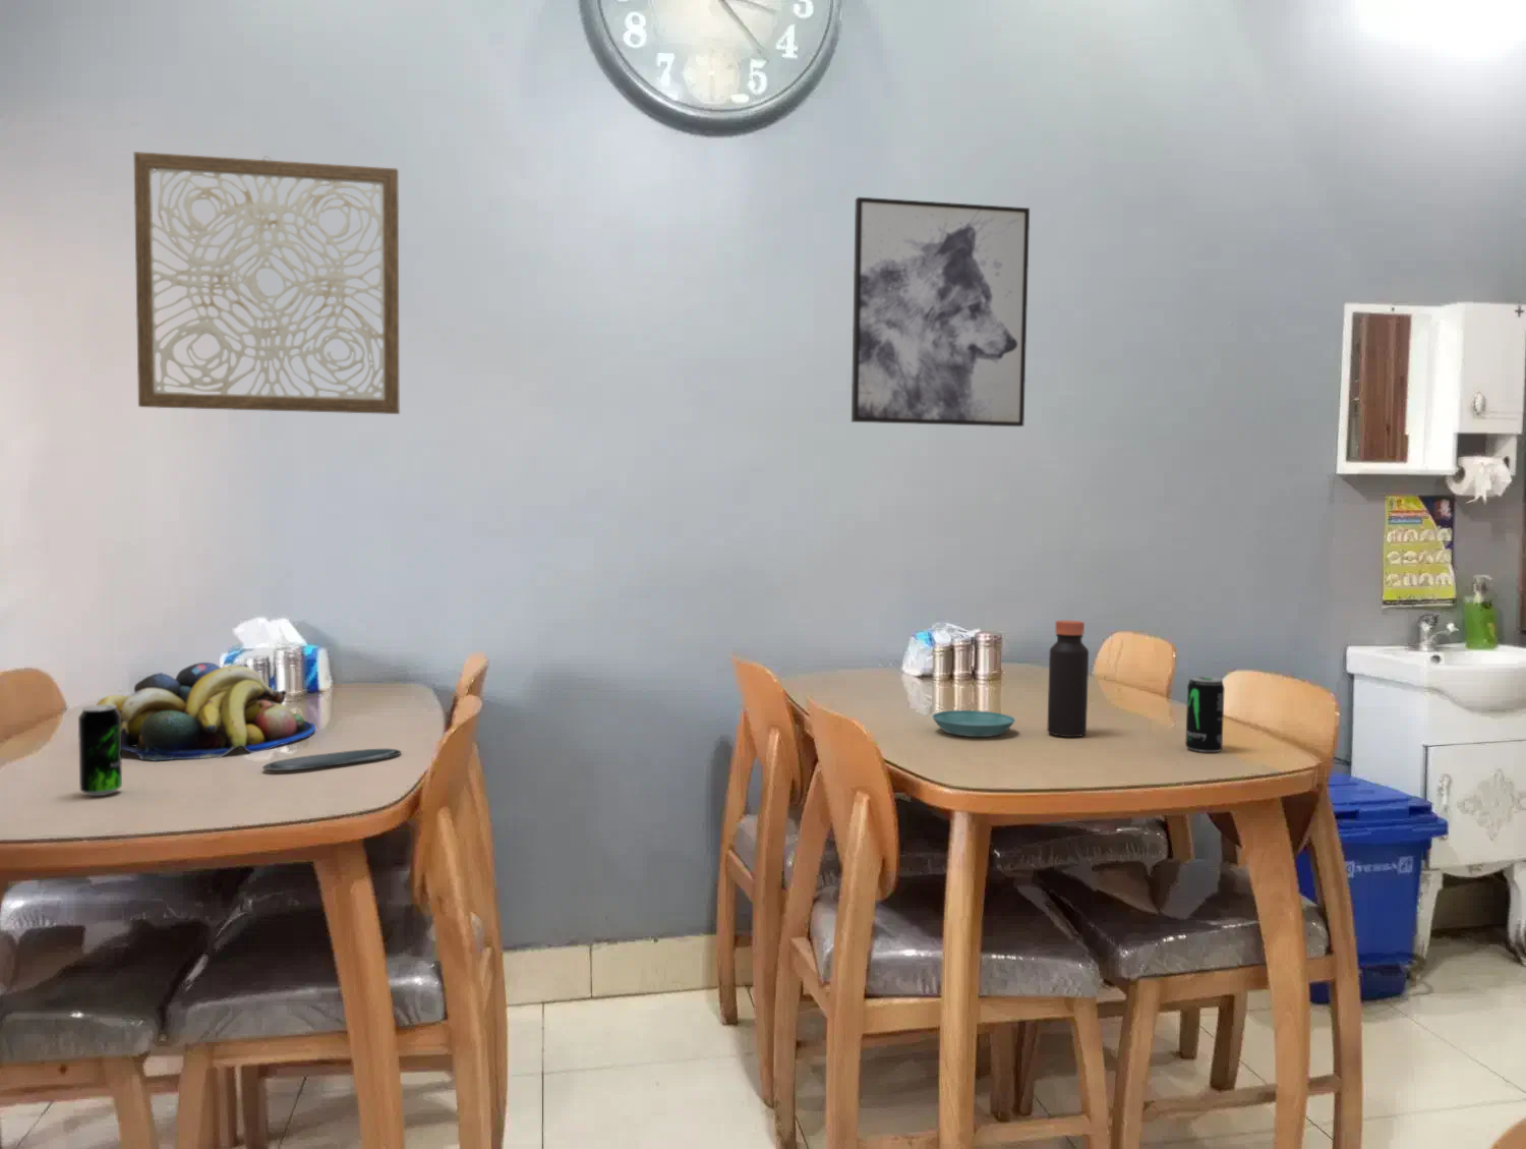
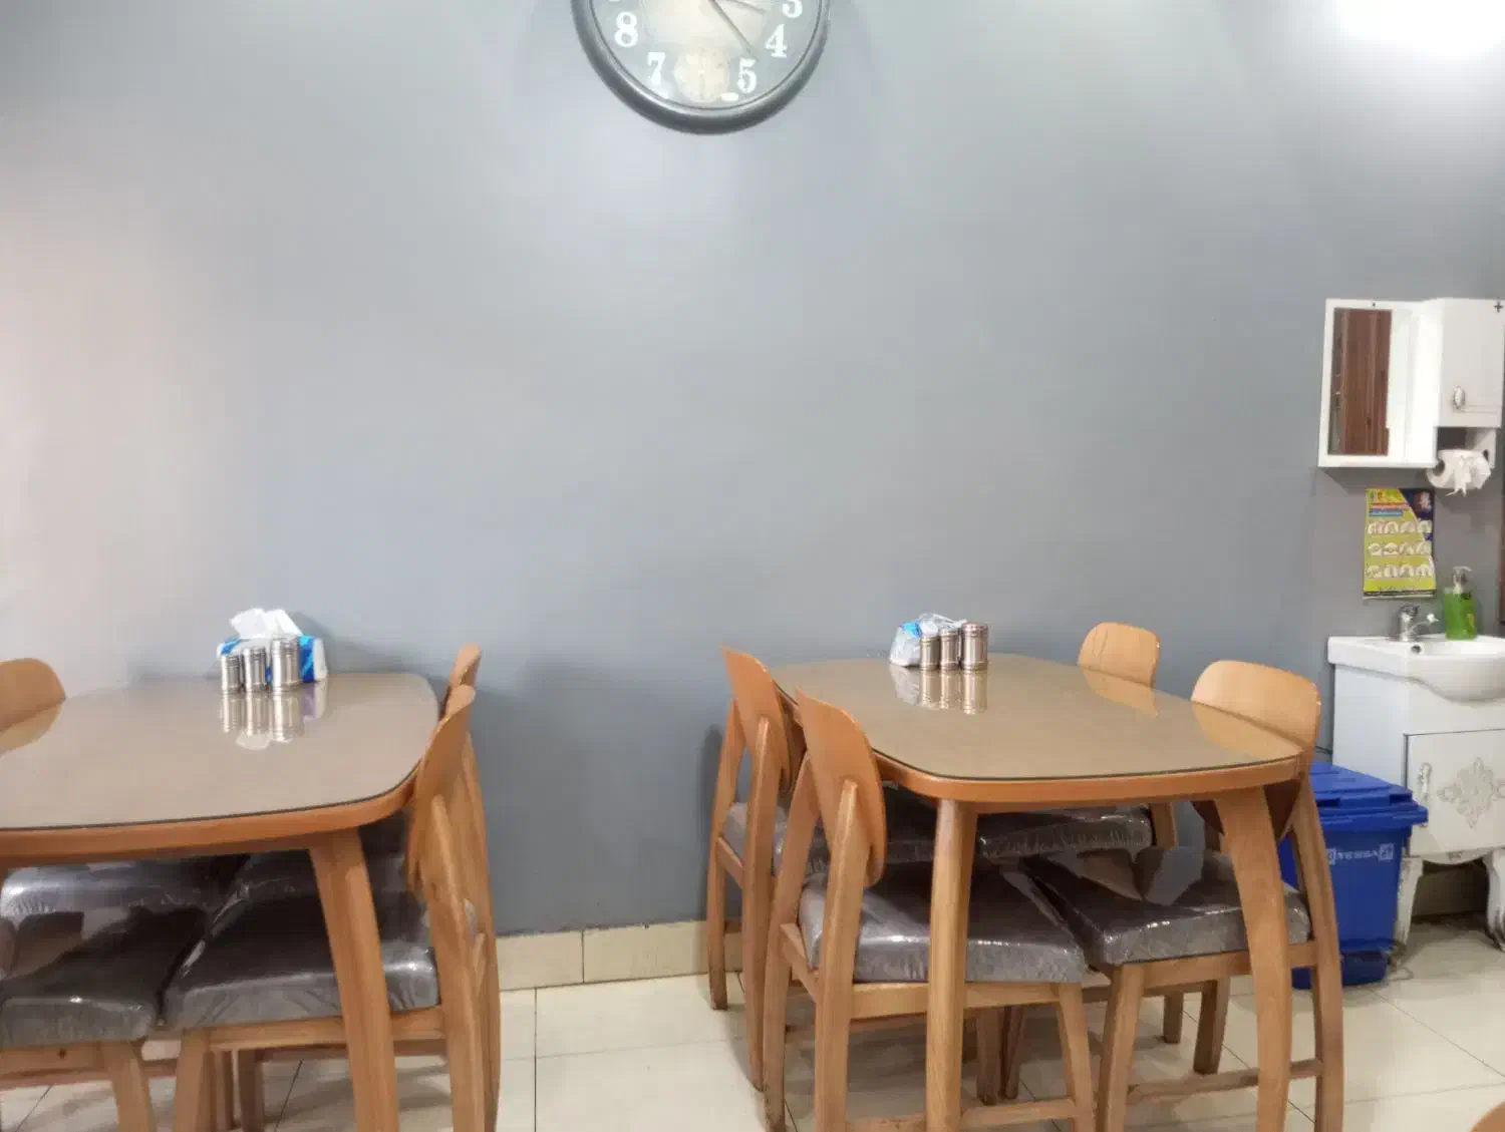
- beverage can (1205, 712)
- wall art (262, 290)
- beverage can (100, 750)
- fruit bowl (211, 701)
- bottle (1069, 678)
- saucer (972, 724)
- oval tray (334, 758)
- wall art (940, 315)
